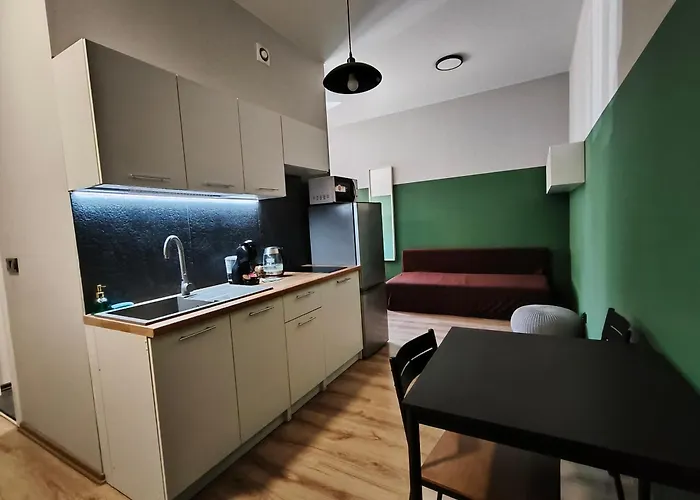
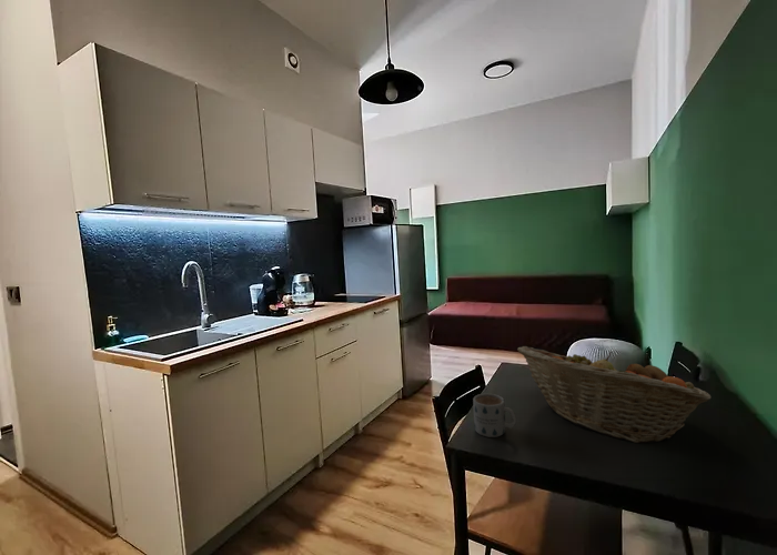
+ mug (494, 415)
+ fruit basket (599, 381)
